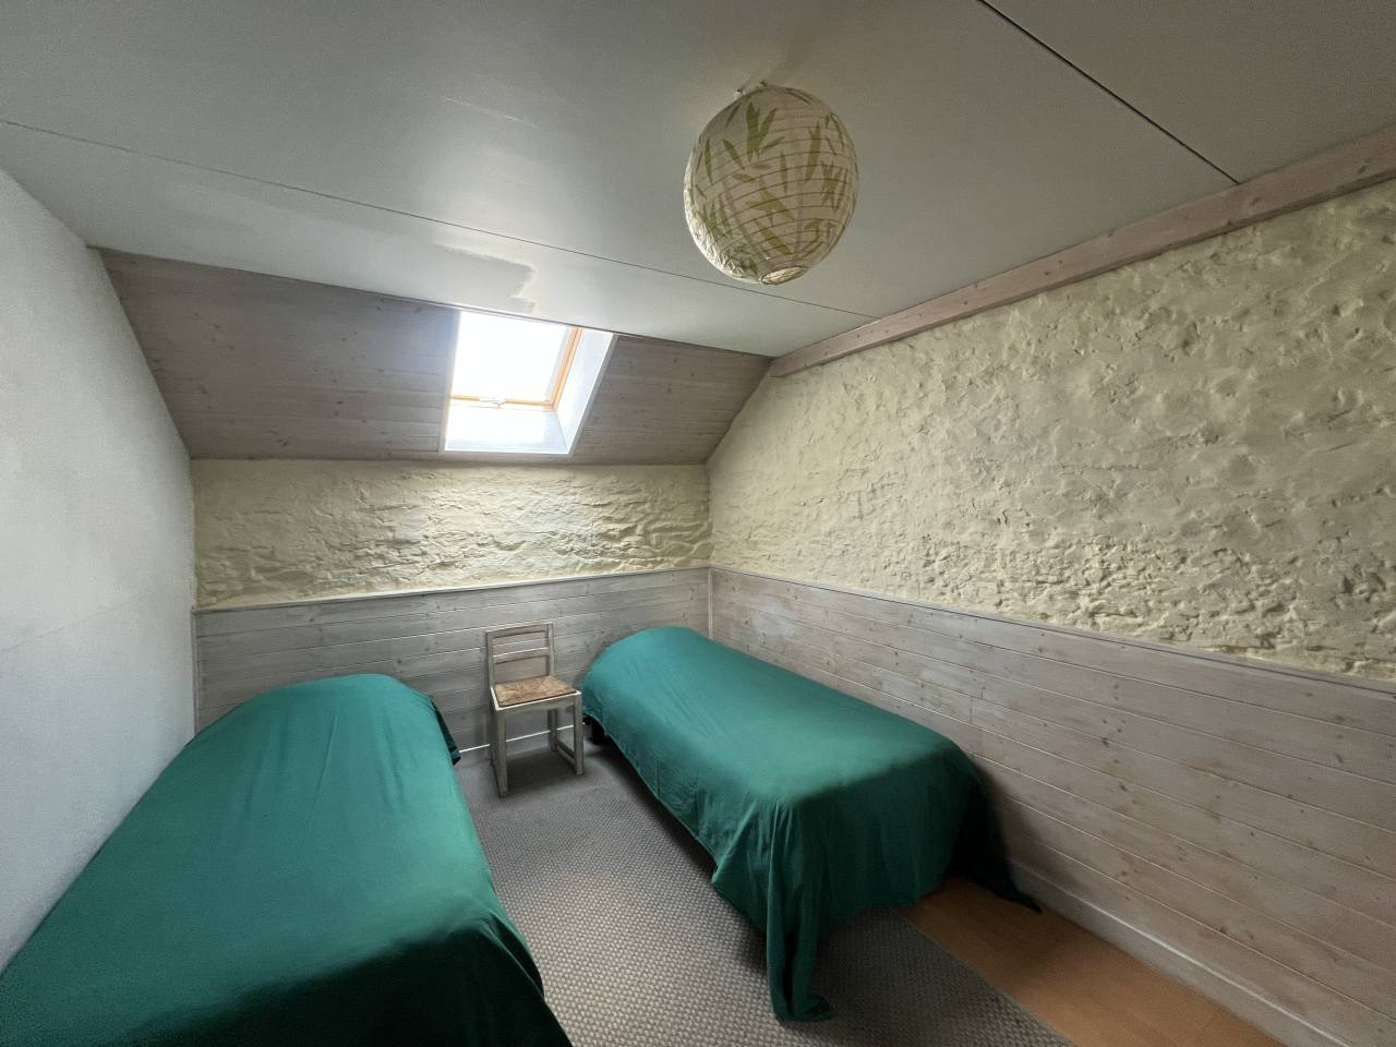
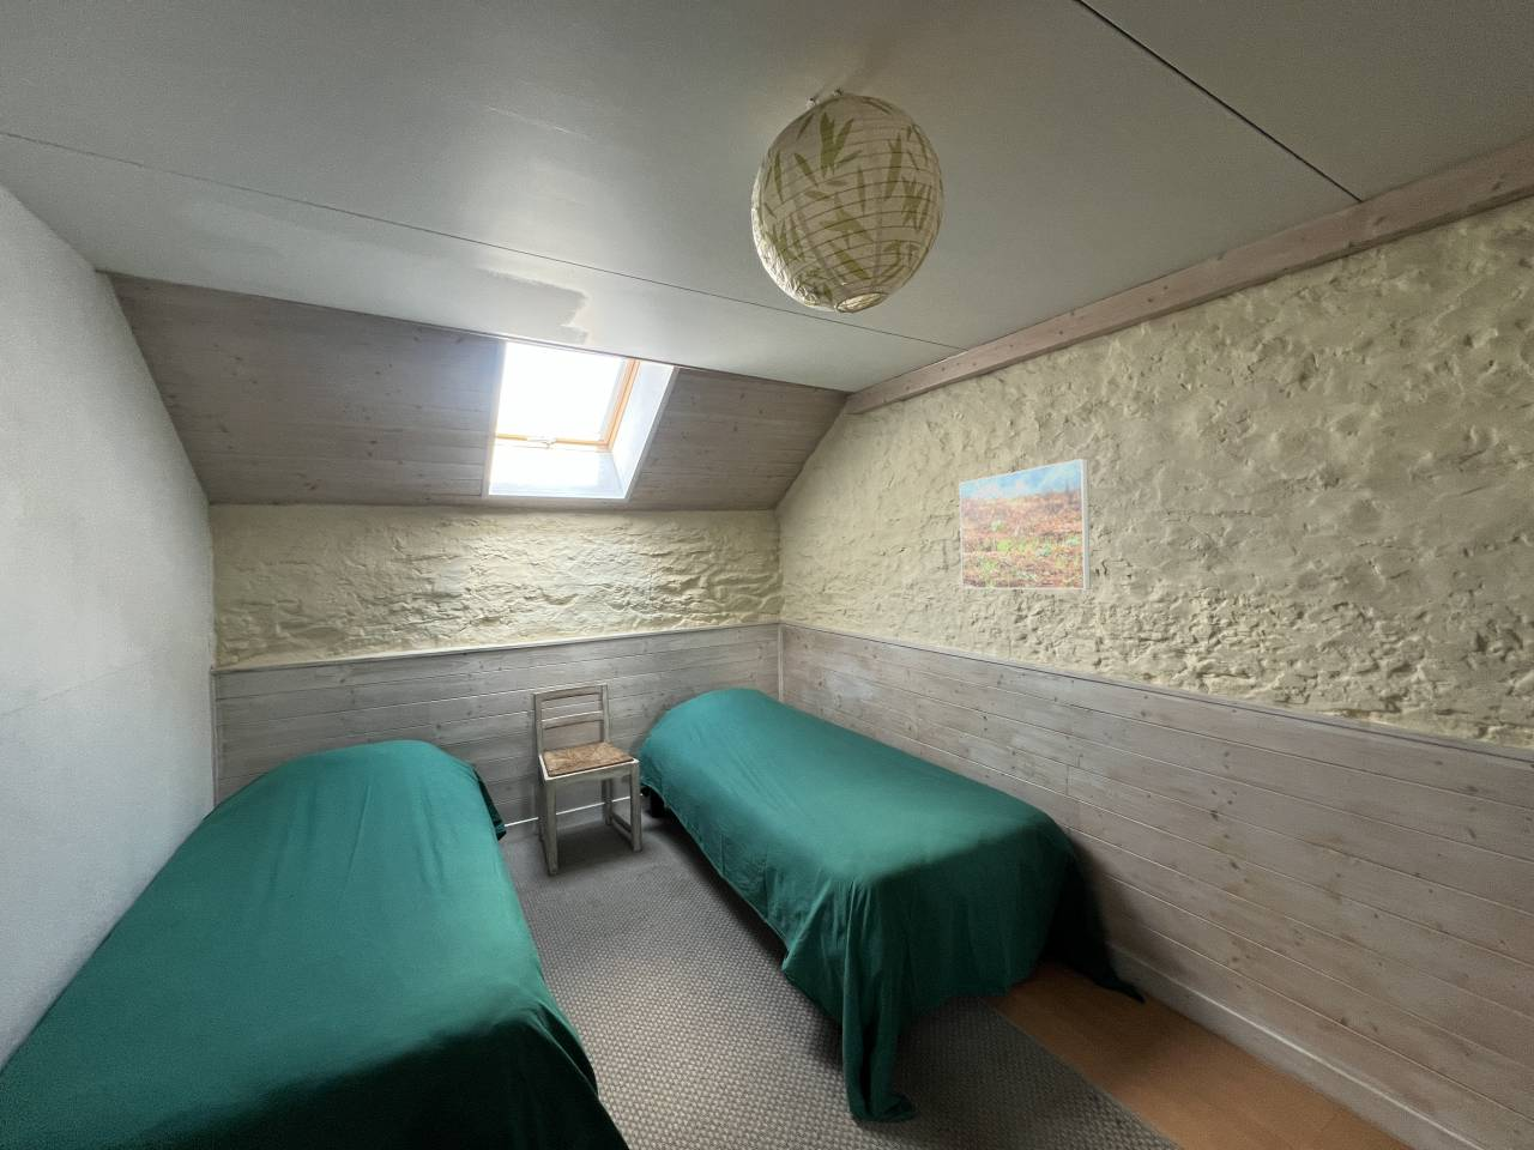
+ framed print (1017, 529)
